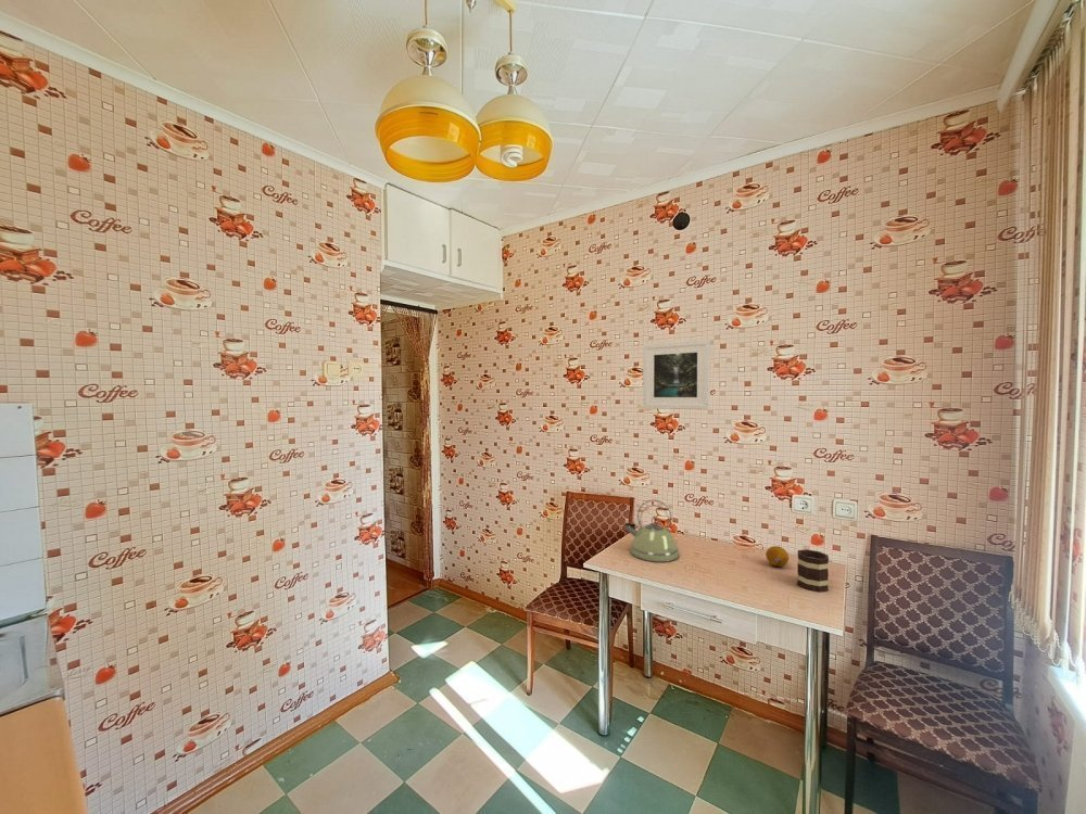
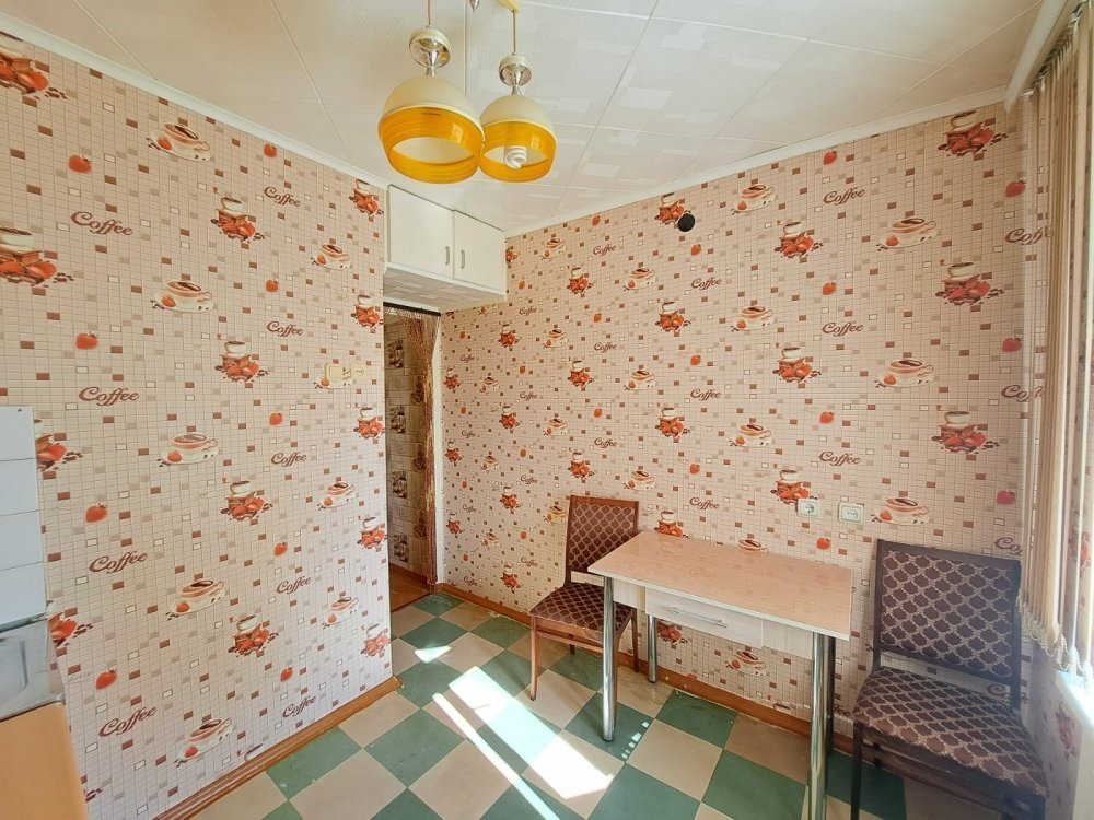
- mug (815, 568)
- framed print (674, 376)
- fruit (776, 556)
- kettle (651, 525)
